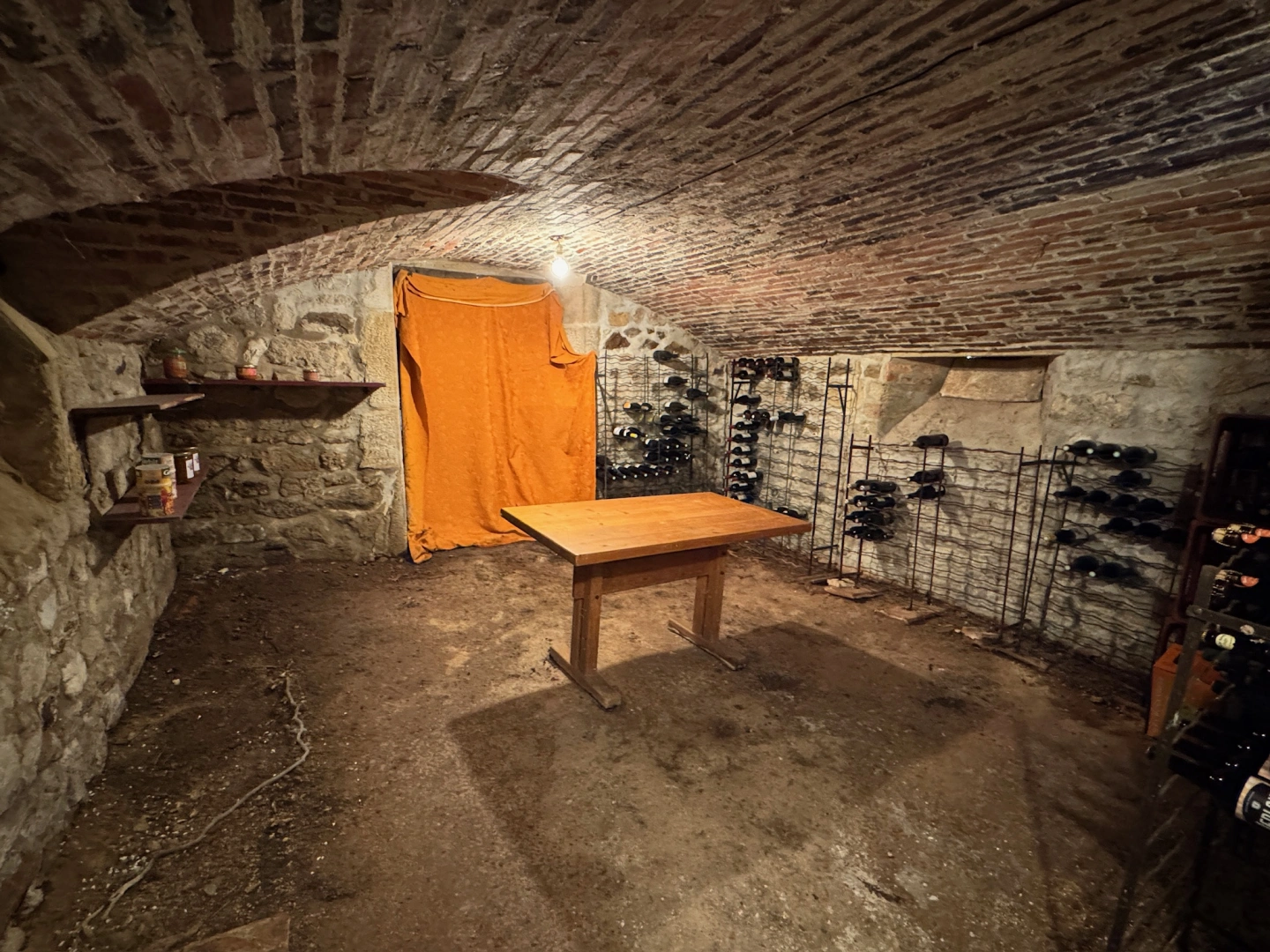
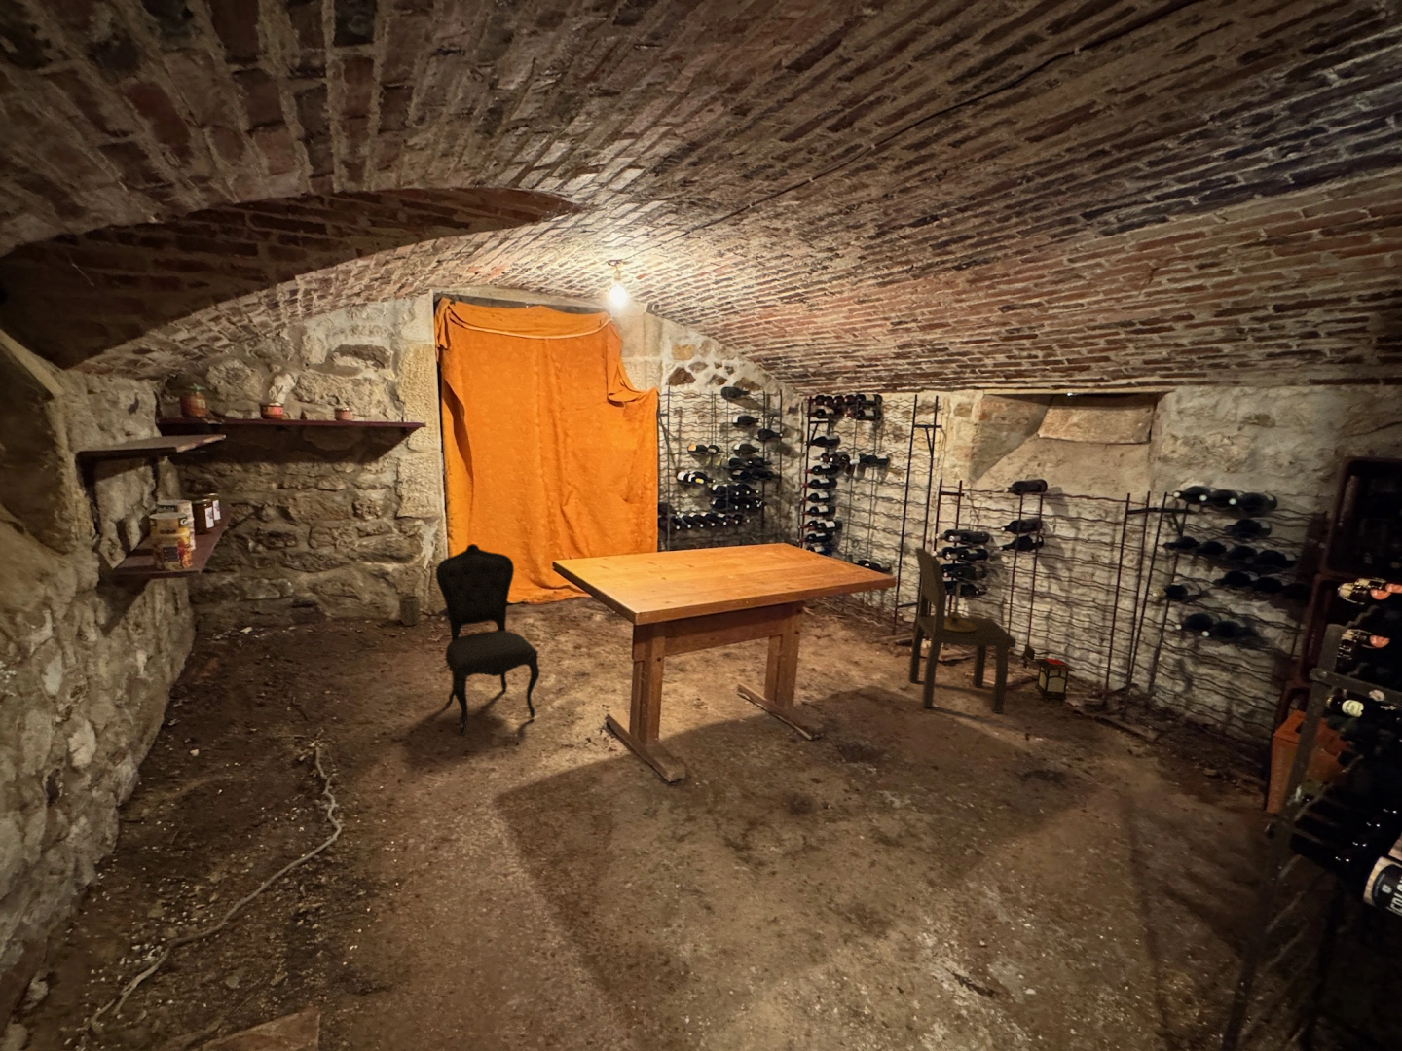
+ dining chair (958, 631)
+ candle holder (956, 604)
+ lantern (1047, 670)
+ dining chair (485, 631)
+ plant pot (408, 611)
